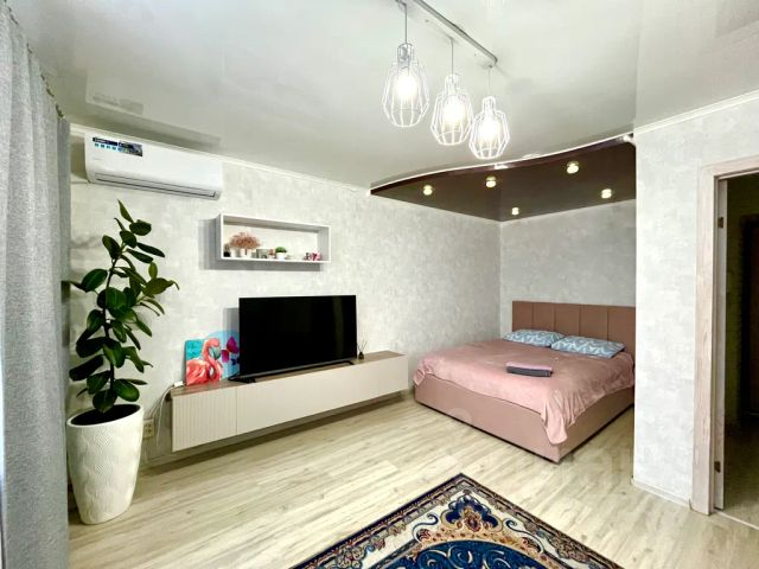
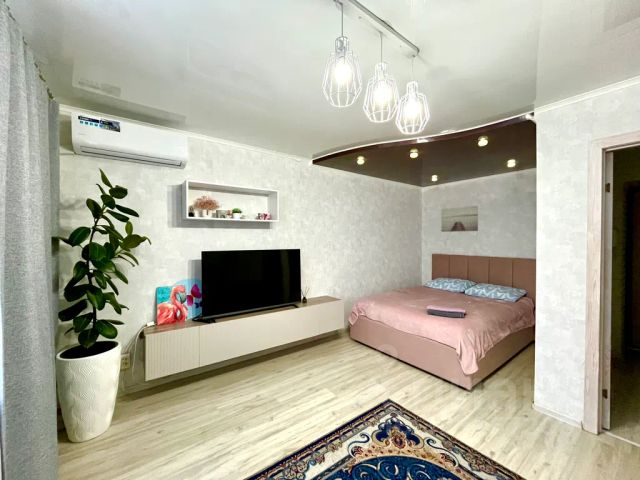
+ wall art (458, 219)
